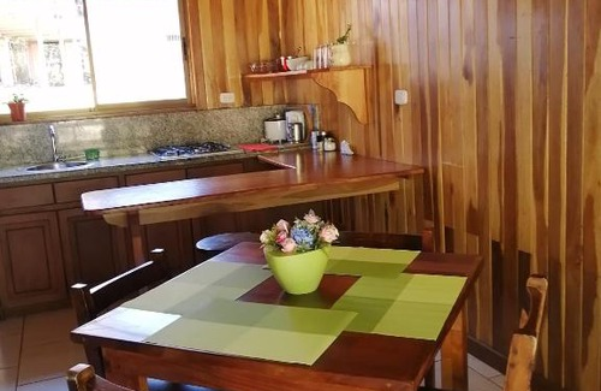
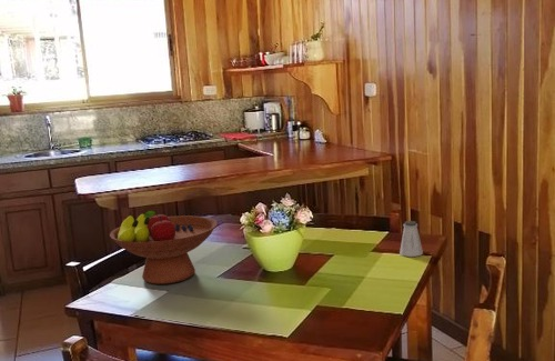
+ saltshaker (411, 238)
+ fruit bowl (165, 242)
